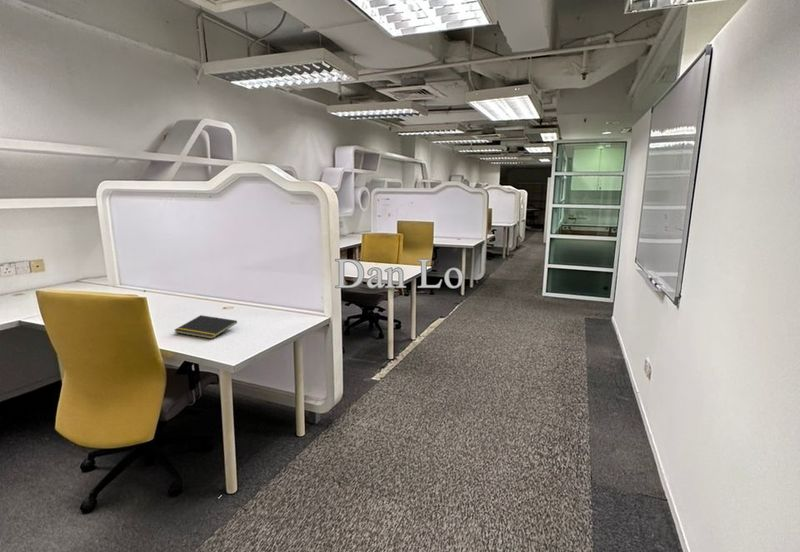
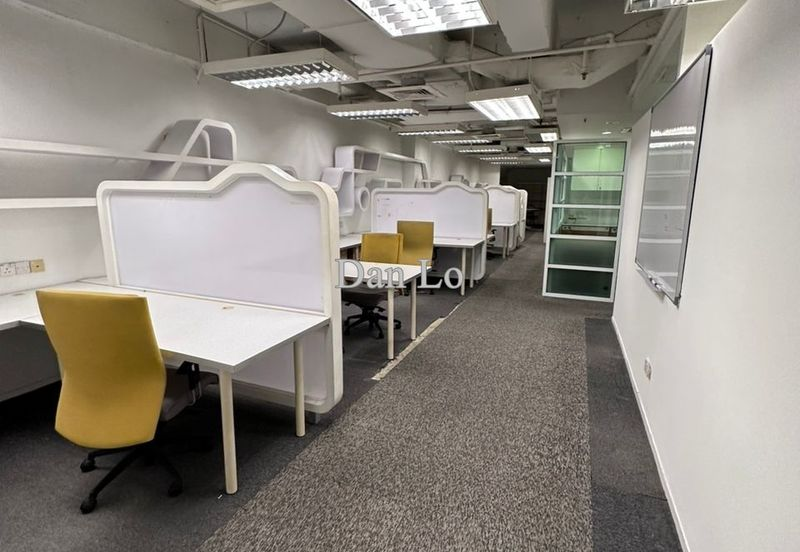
- notepad (206, 326)
